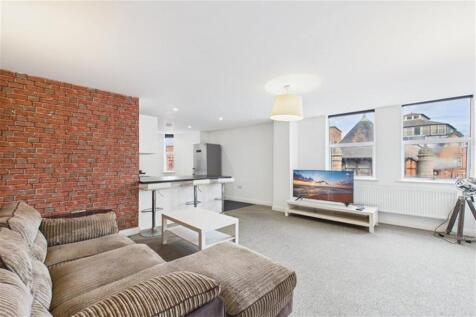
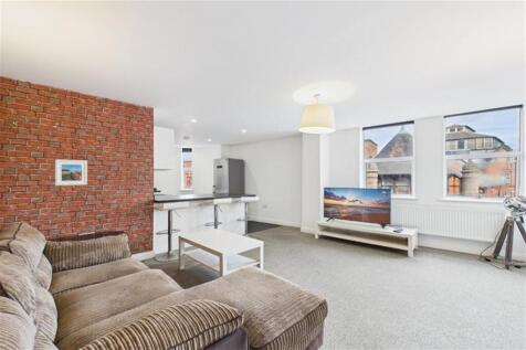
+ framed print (71, 172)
